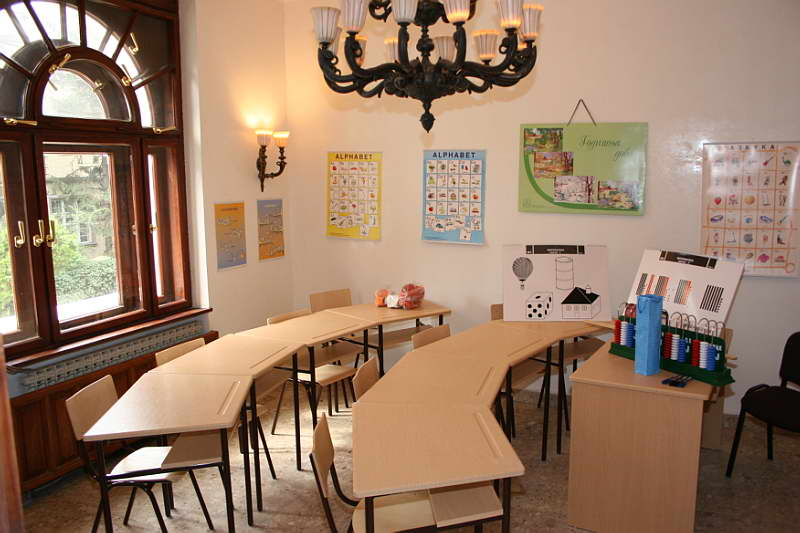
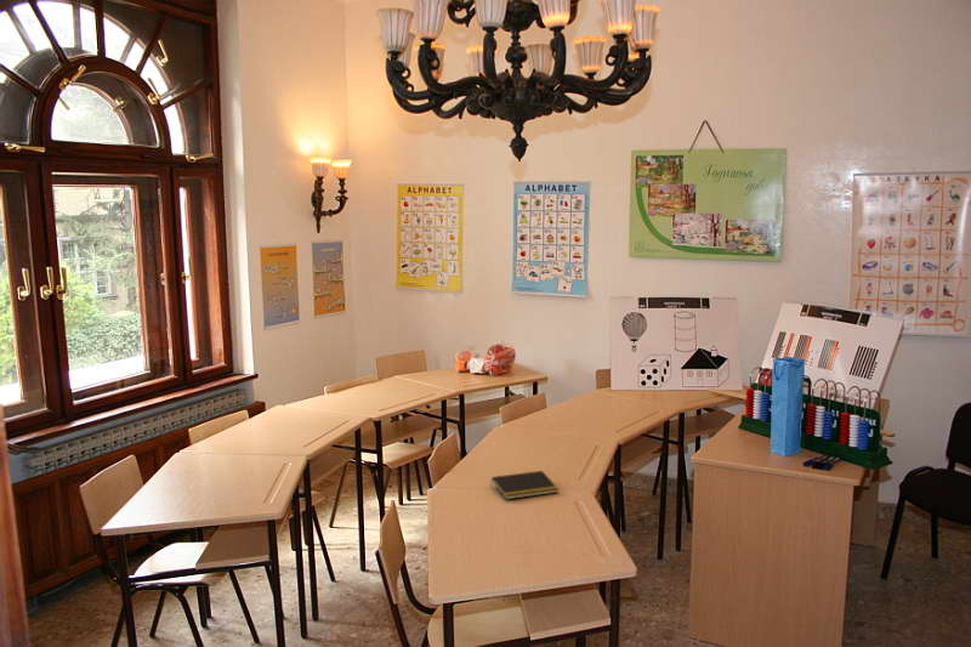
+ notepad (524, 484)
